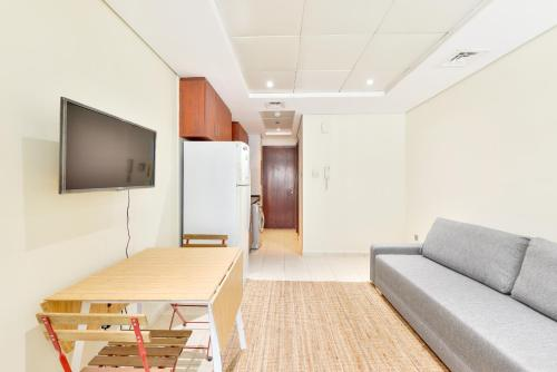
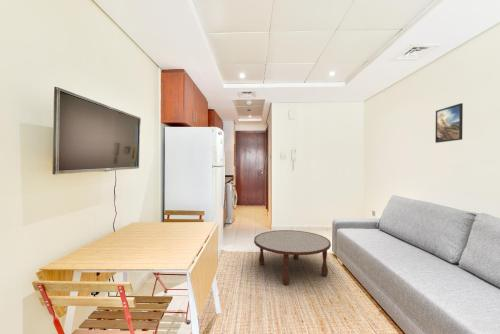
+ coffee table (291, 254)
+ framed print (448, 124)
